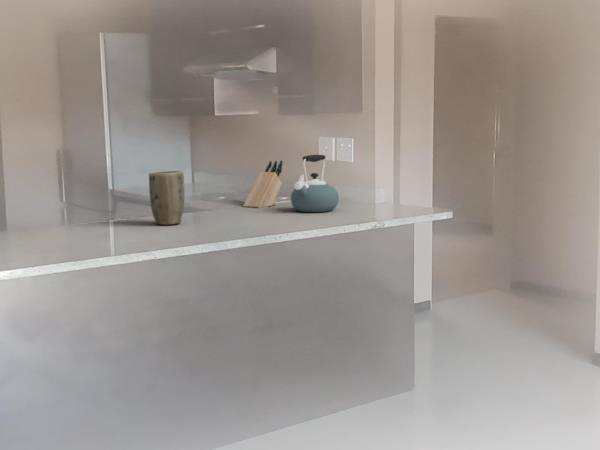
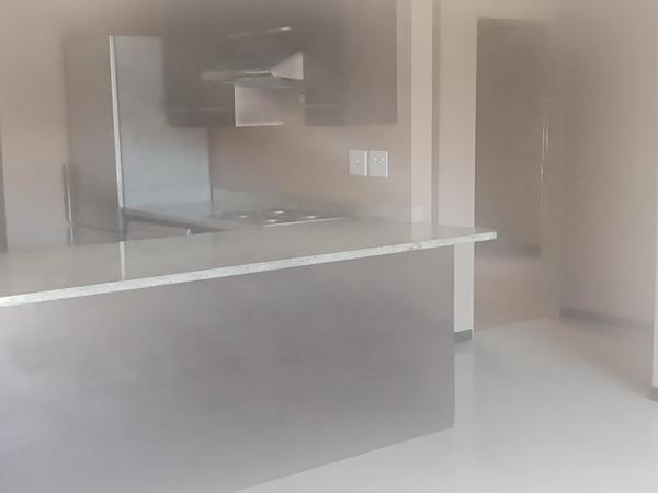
- knife block (264, 183)
- plant pot (167, 197)
- kettle (311, 183)
